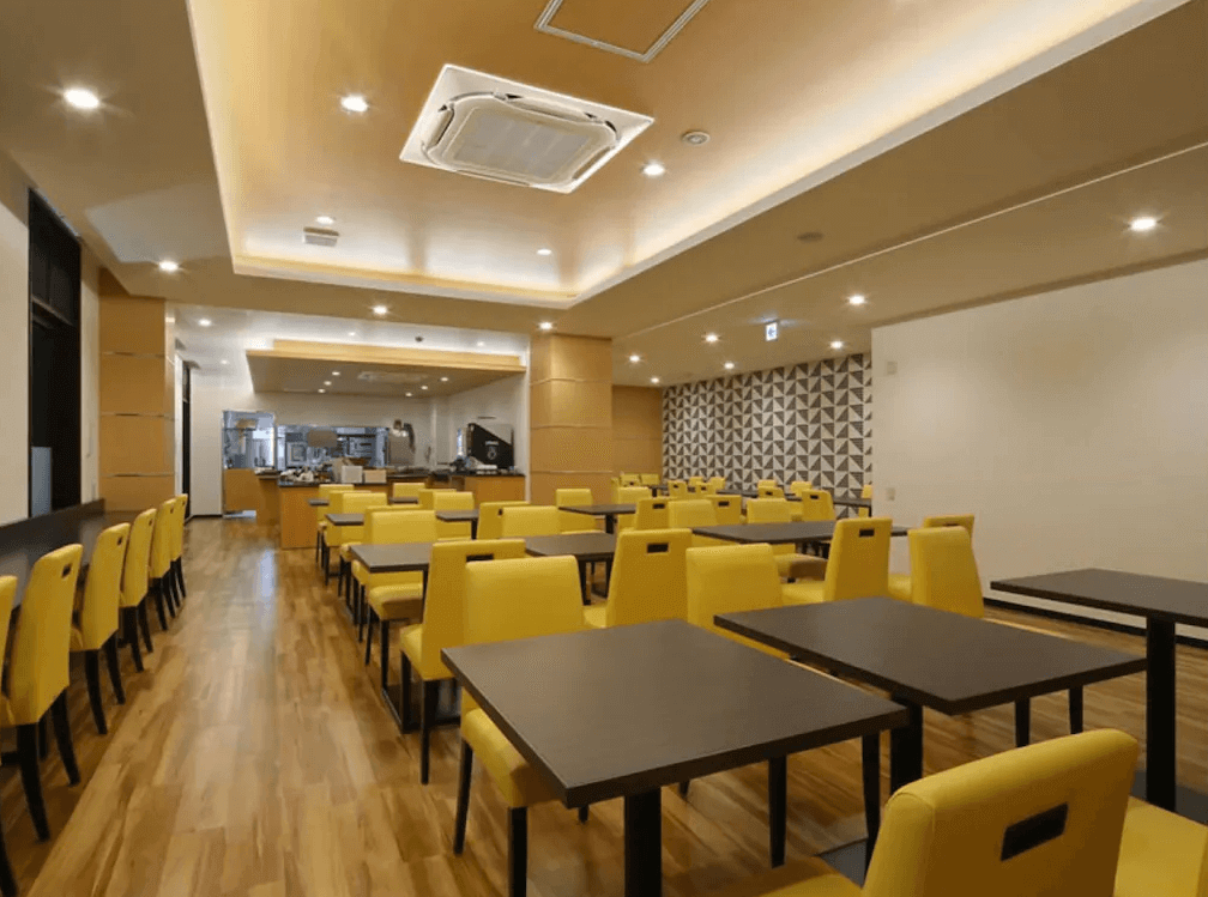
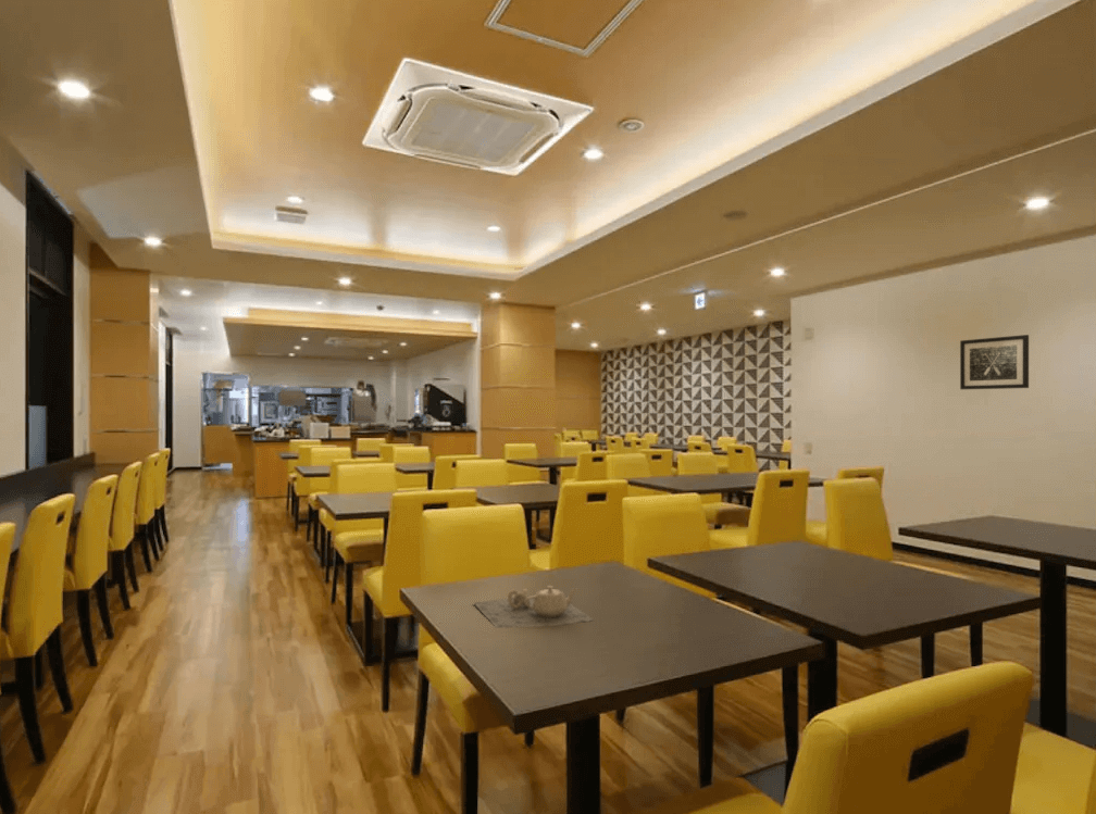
+ teapot (531, 597)
+ wall art (993, 363)
